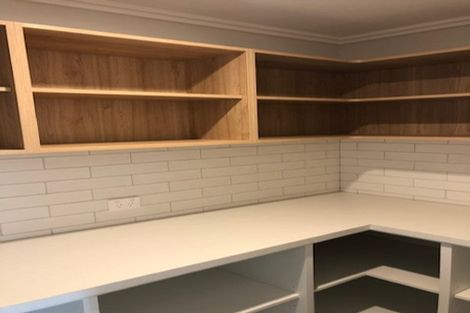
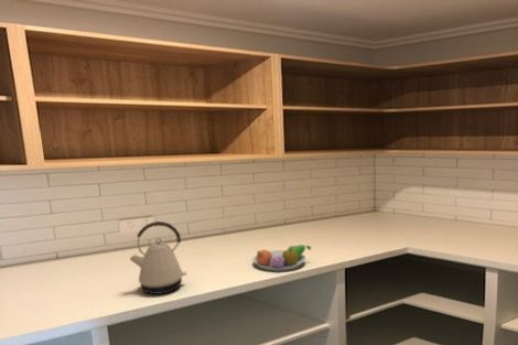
+ fruit bowl (281, 254)
+ kettle (157, 255)
